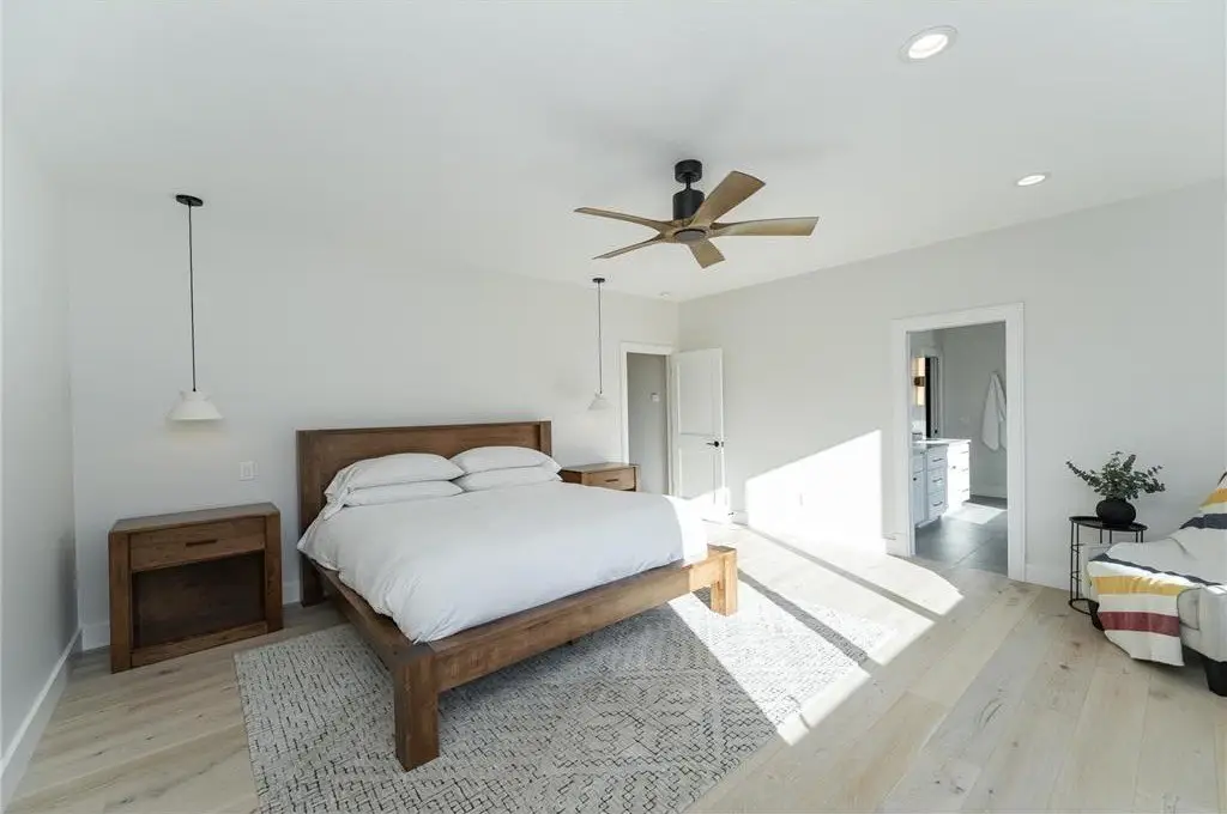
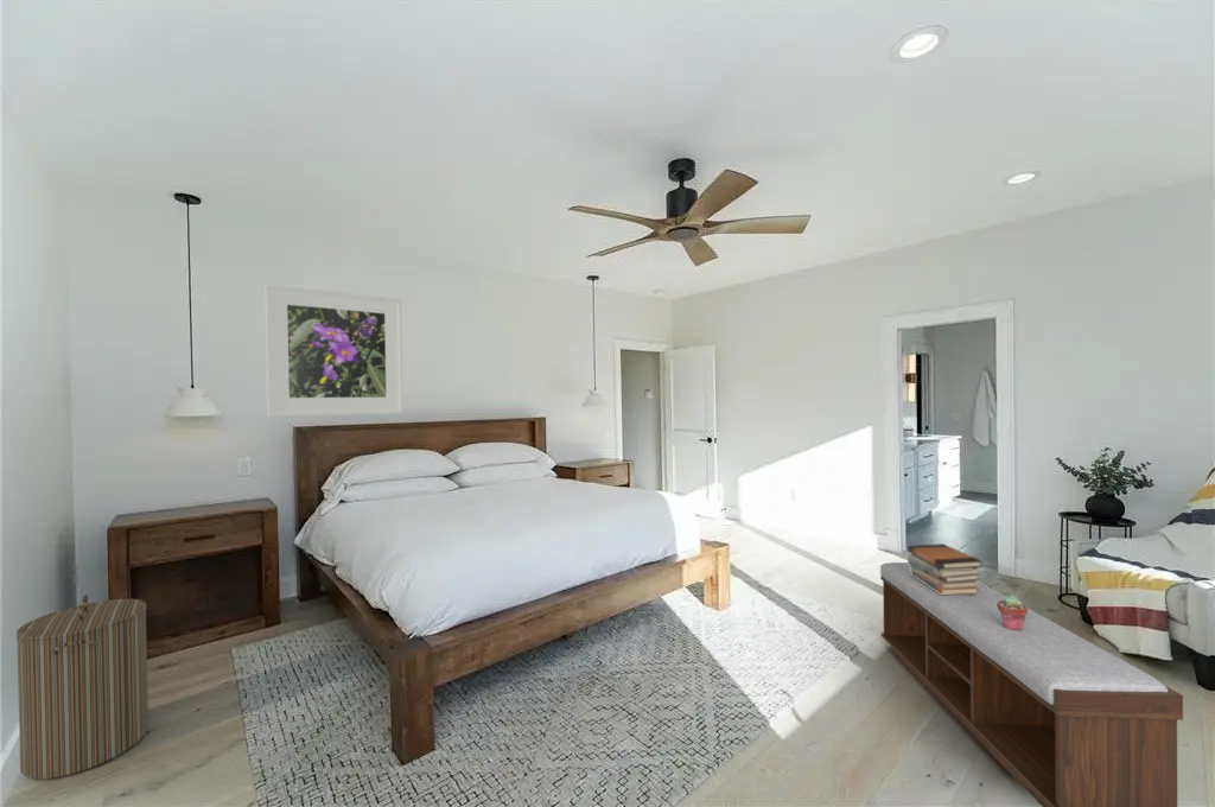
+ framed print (339, 352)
+ laundry hamper (87, 671)
+ book stack (943, 568)
+ bench (987, 659)
+ potted succulent (1012, 610)
